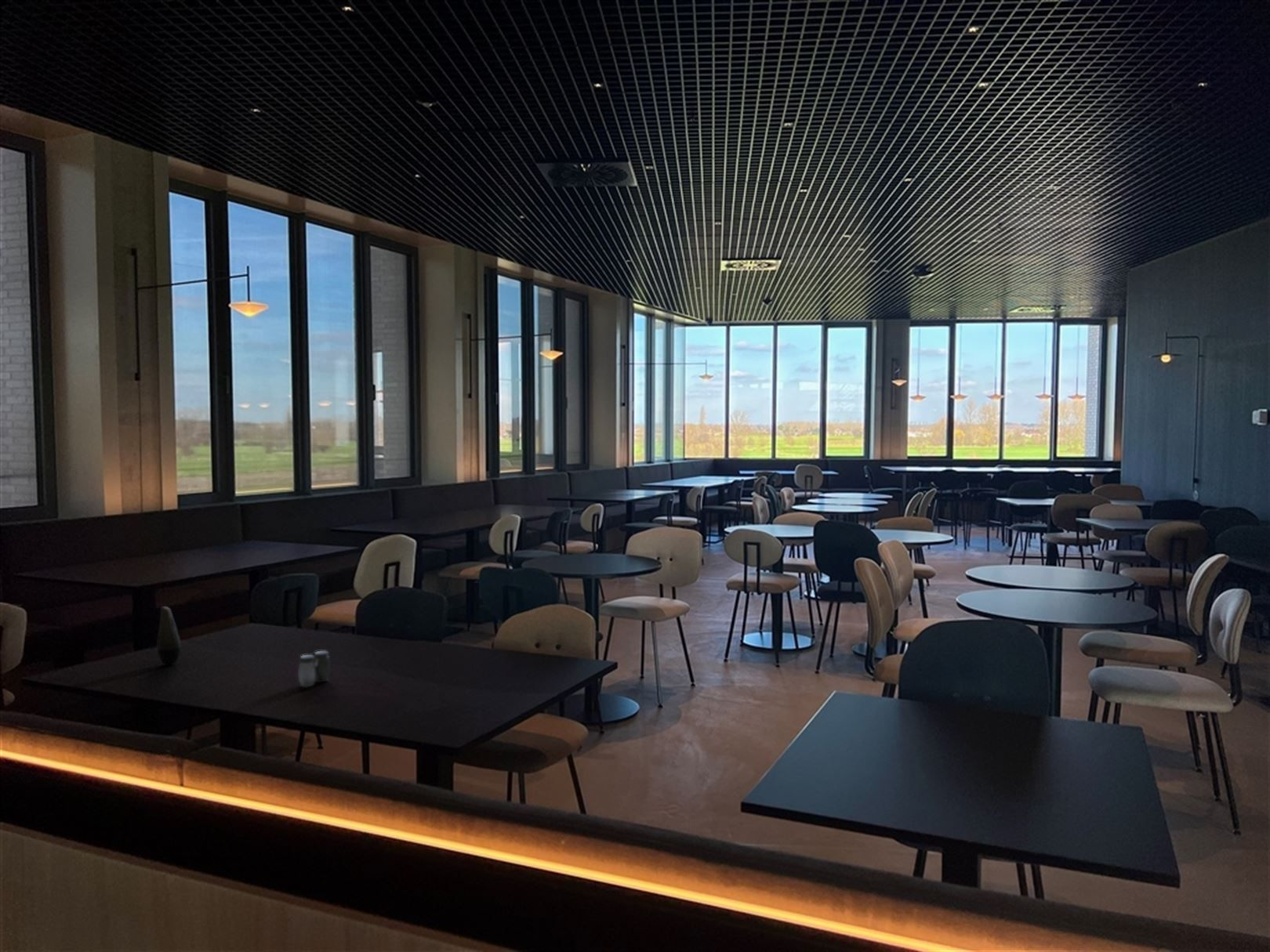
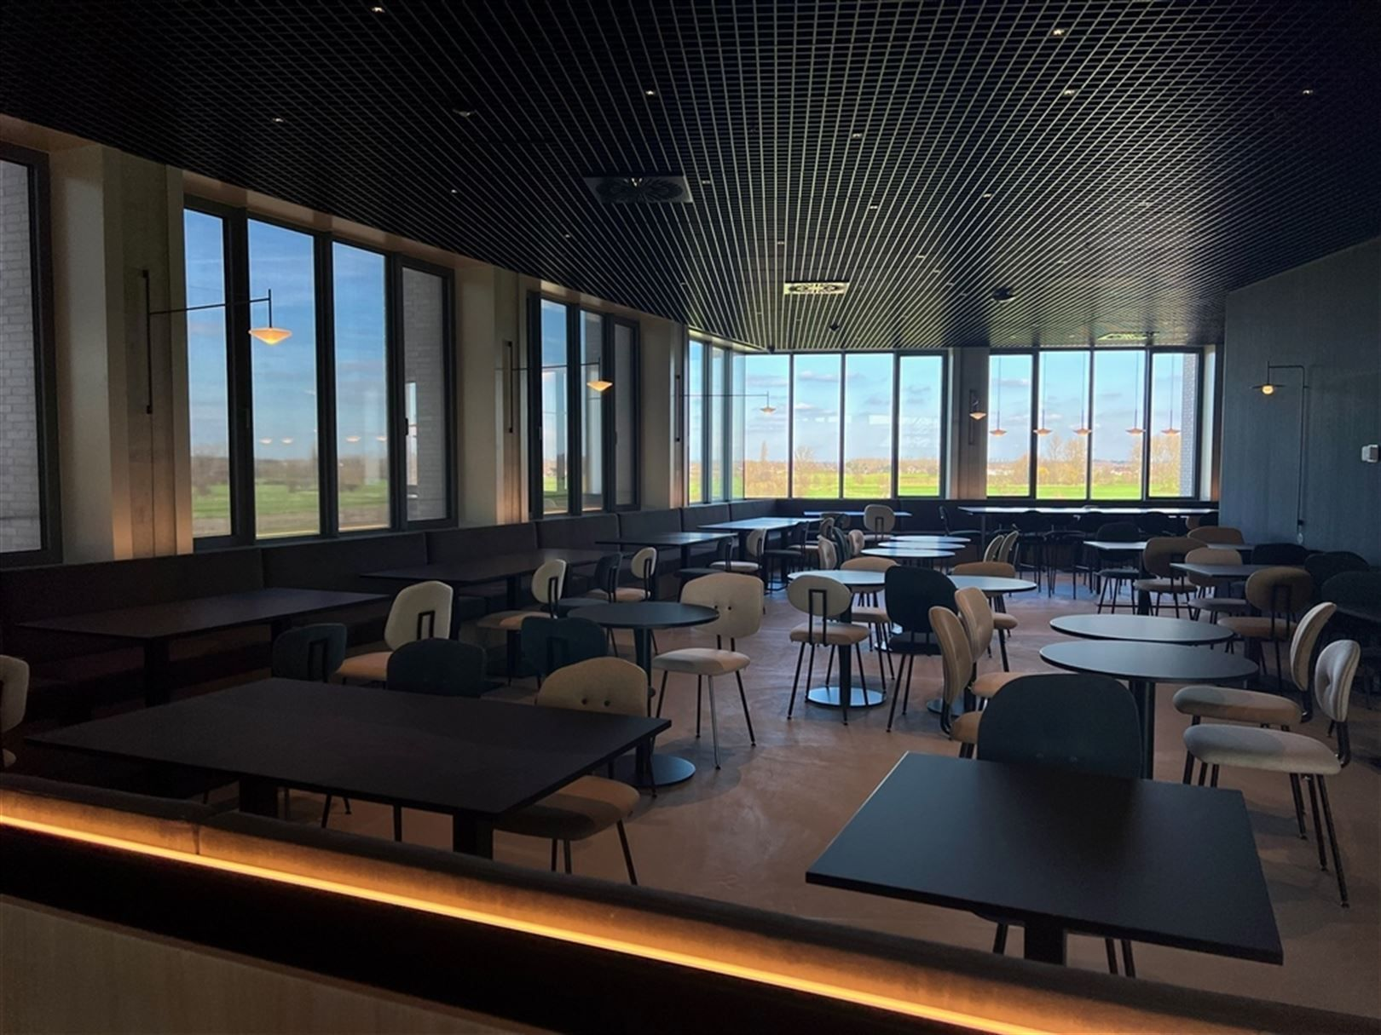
- cosmetic container (169, 635)
- salt and pepper shaker (314, 668)
